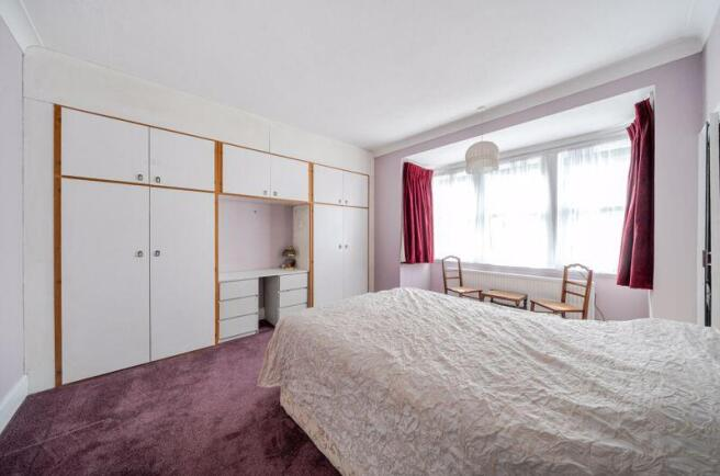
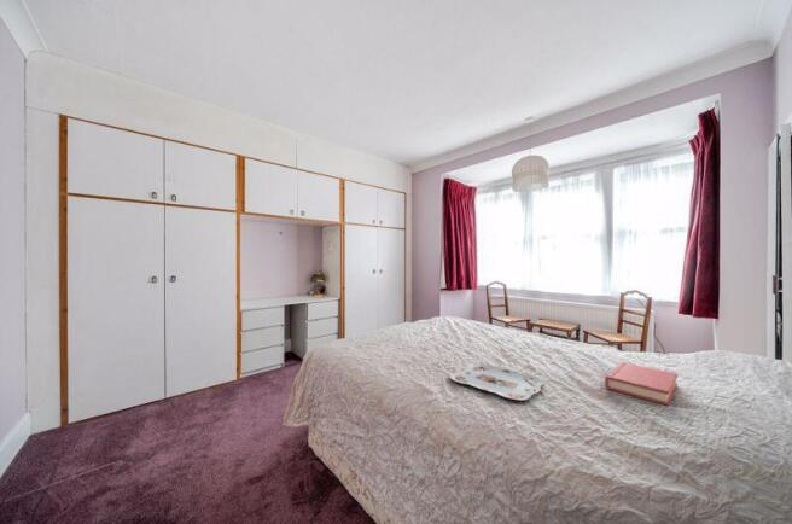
+ hardback book (641, 380)
+ serving tray (495, 379)
